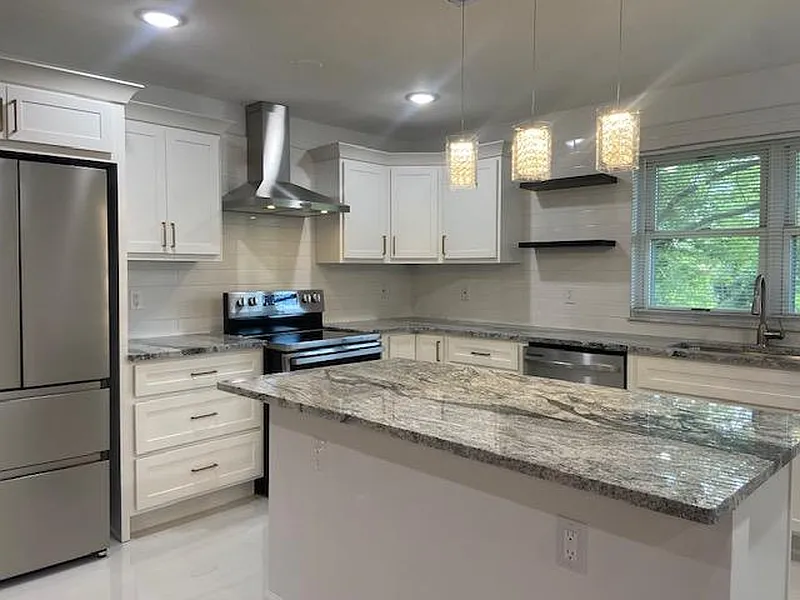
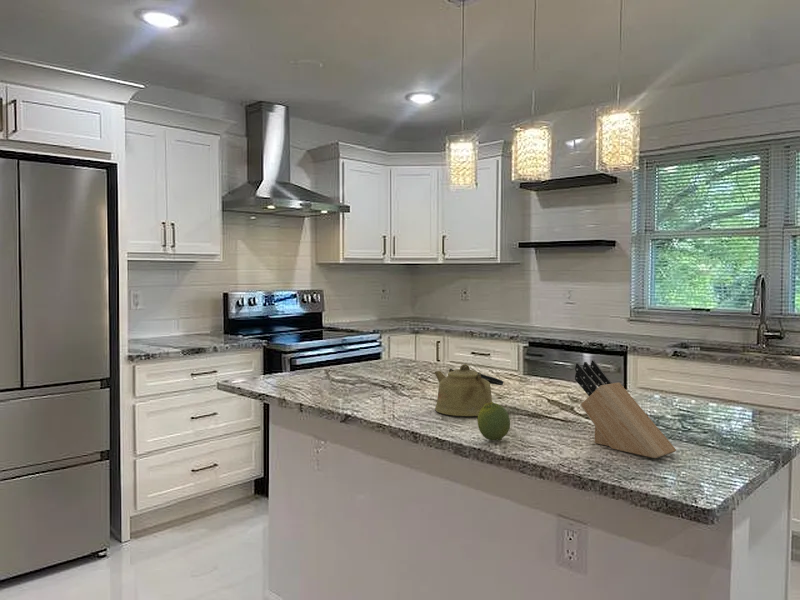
+ knife block (620, 405)
+ kettle (460, 386)
+ fruit (493, 421)
